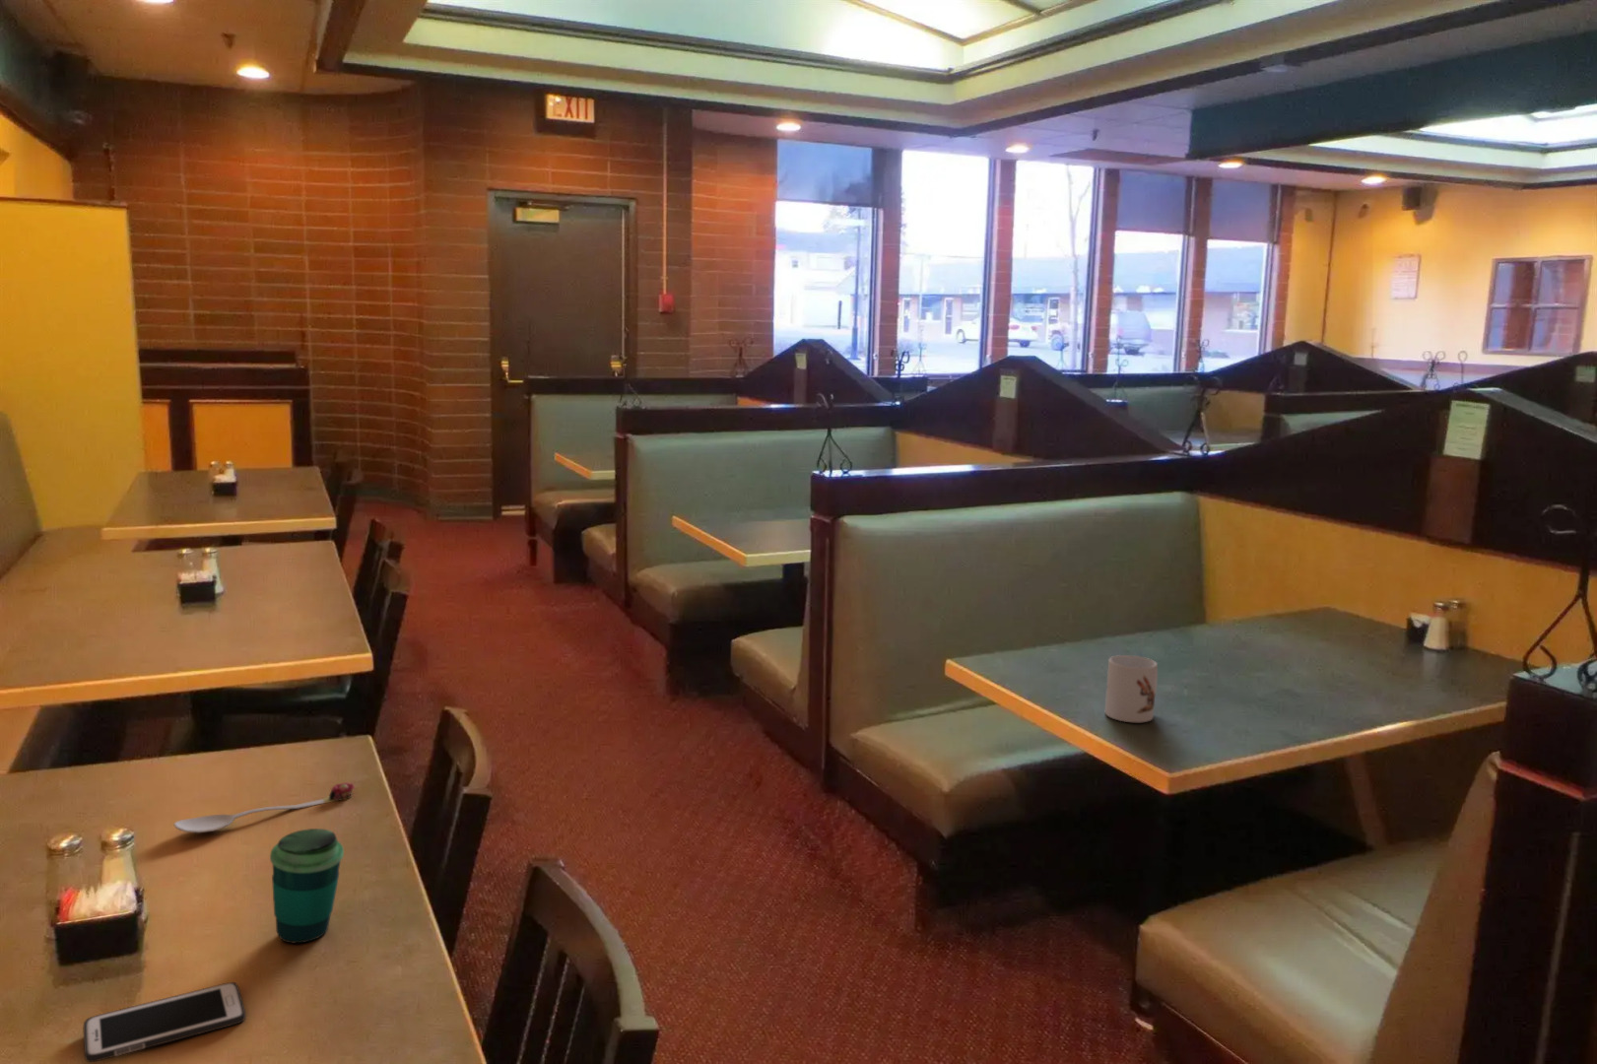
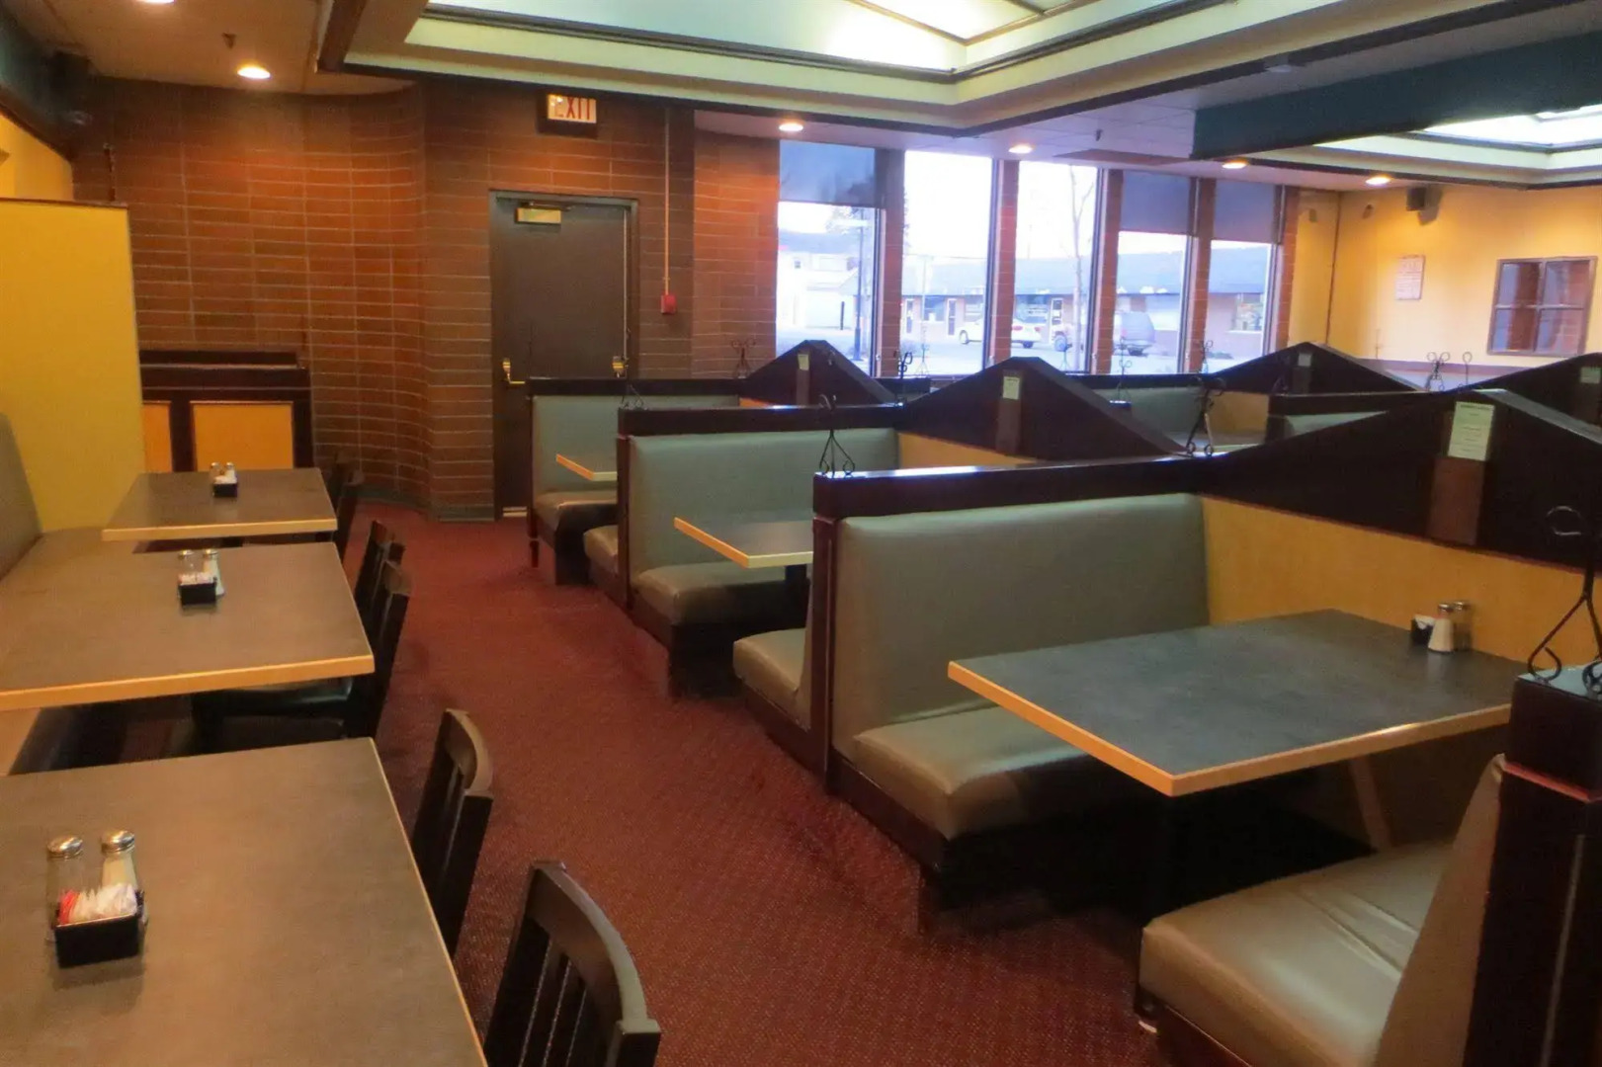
- cup (309, 886)
- spoon (268, 806)
- cell phone (165, 1020)
- mug (1136, 685)
